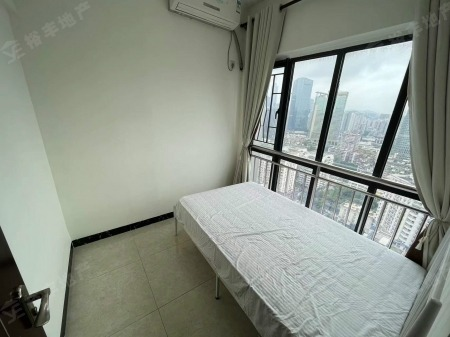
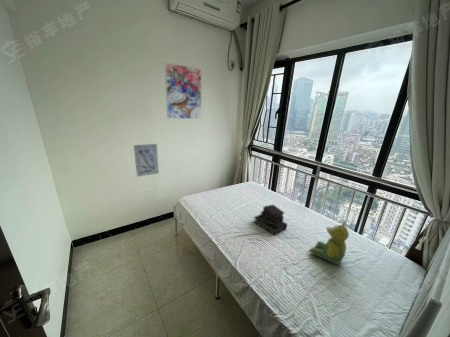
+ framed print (184, 93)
+ wall art (146, 160)
+ teddy bear (330, 238)
+ diary (270, 217)
